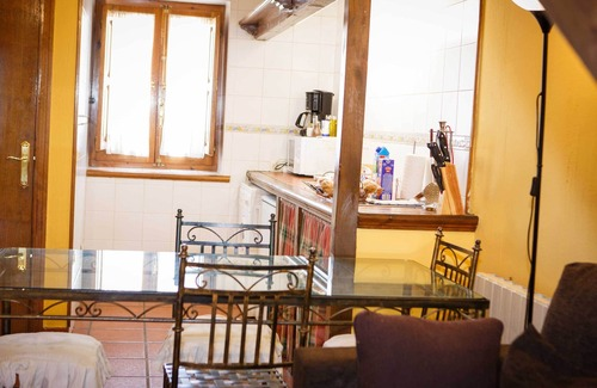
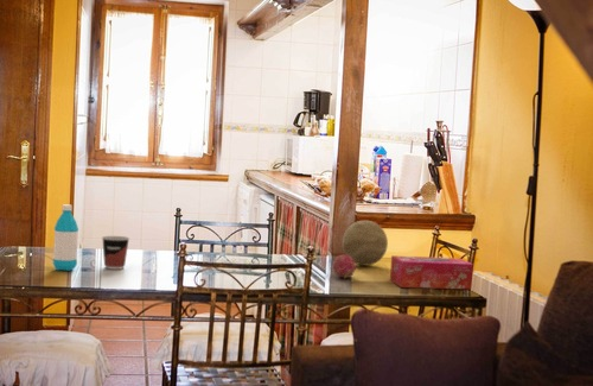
+ decorative ball (364, 242)
+ water bottle (65, 236)
+ fruit (344, 265)
+ cup (115, 252)
+ tissue box (431, 272)
